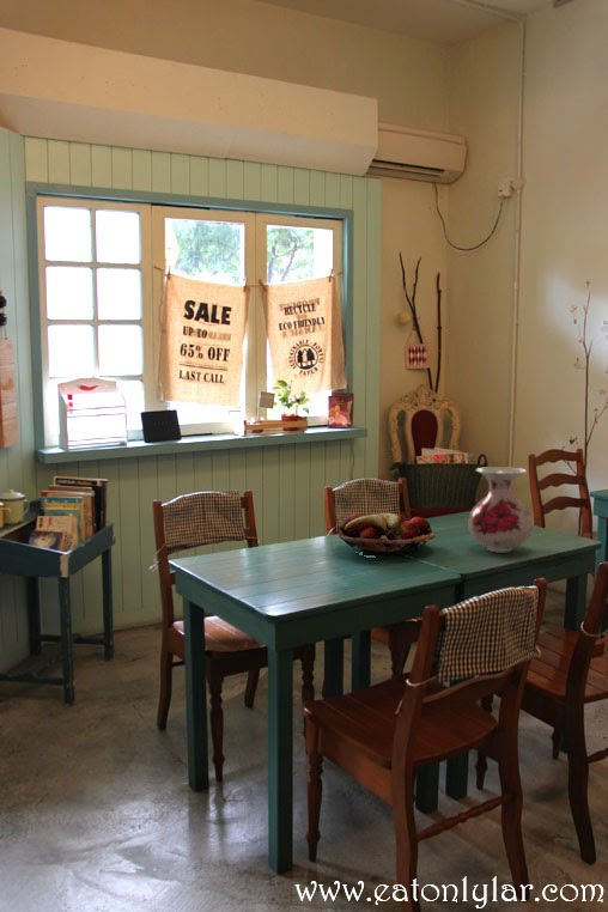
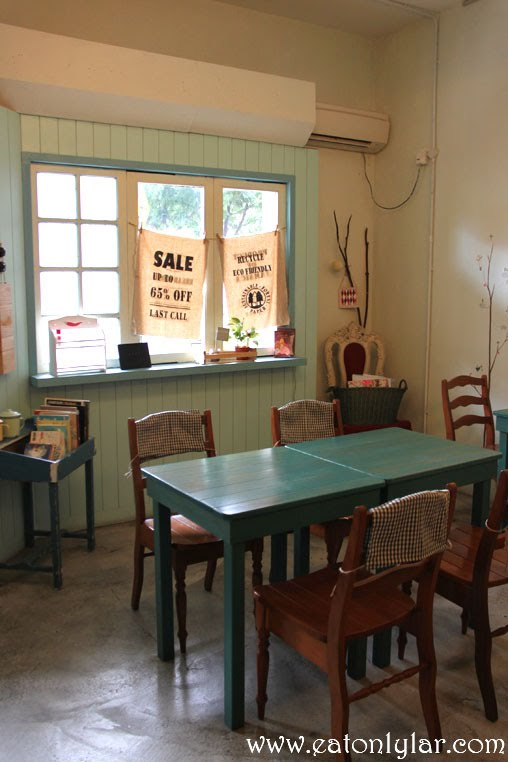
- fruit basket (385, 531)
- vase (500, 510)
